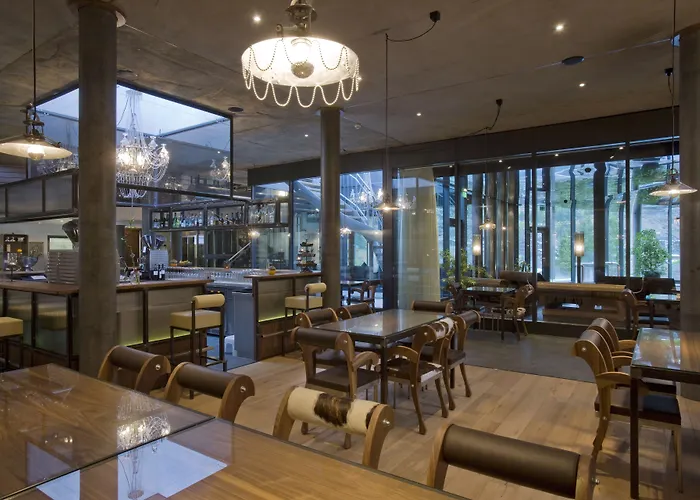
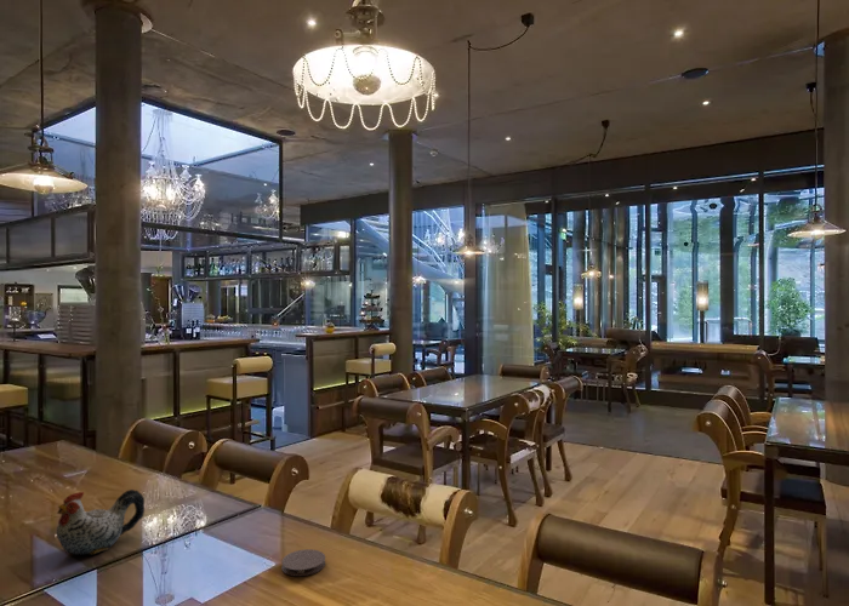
+ coaster (303, 561)
+ chicken figurine (102, 514)
